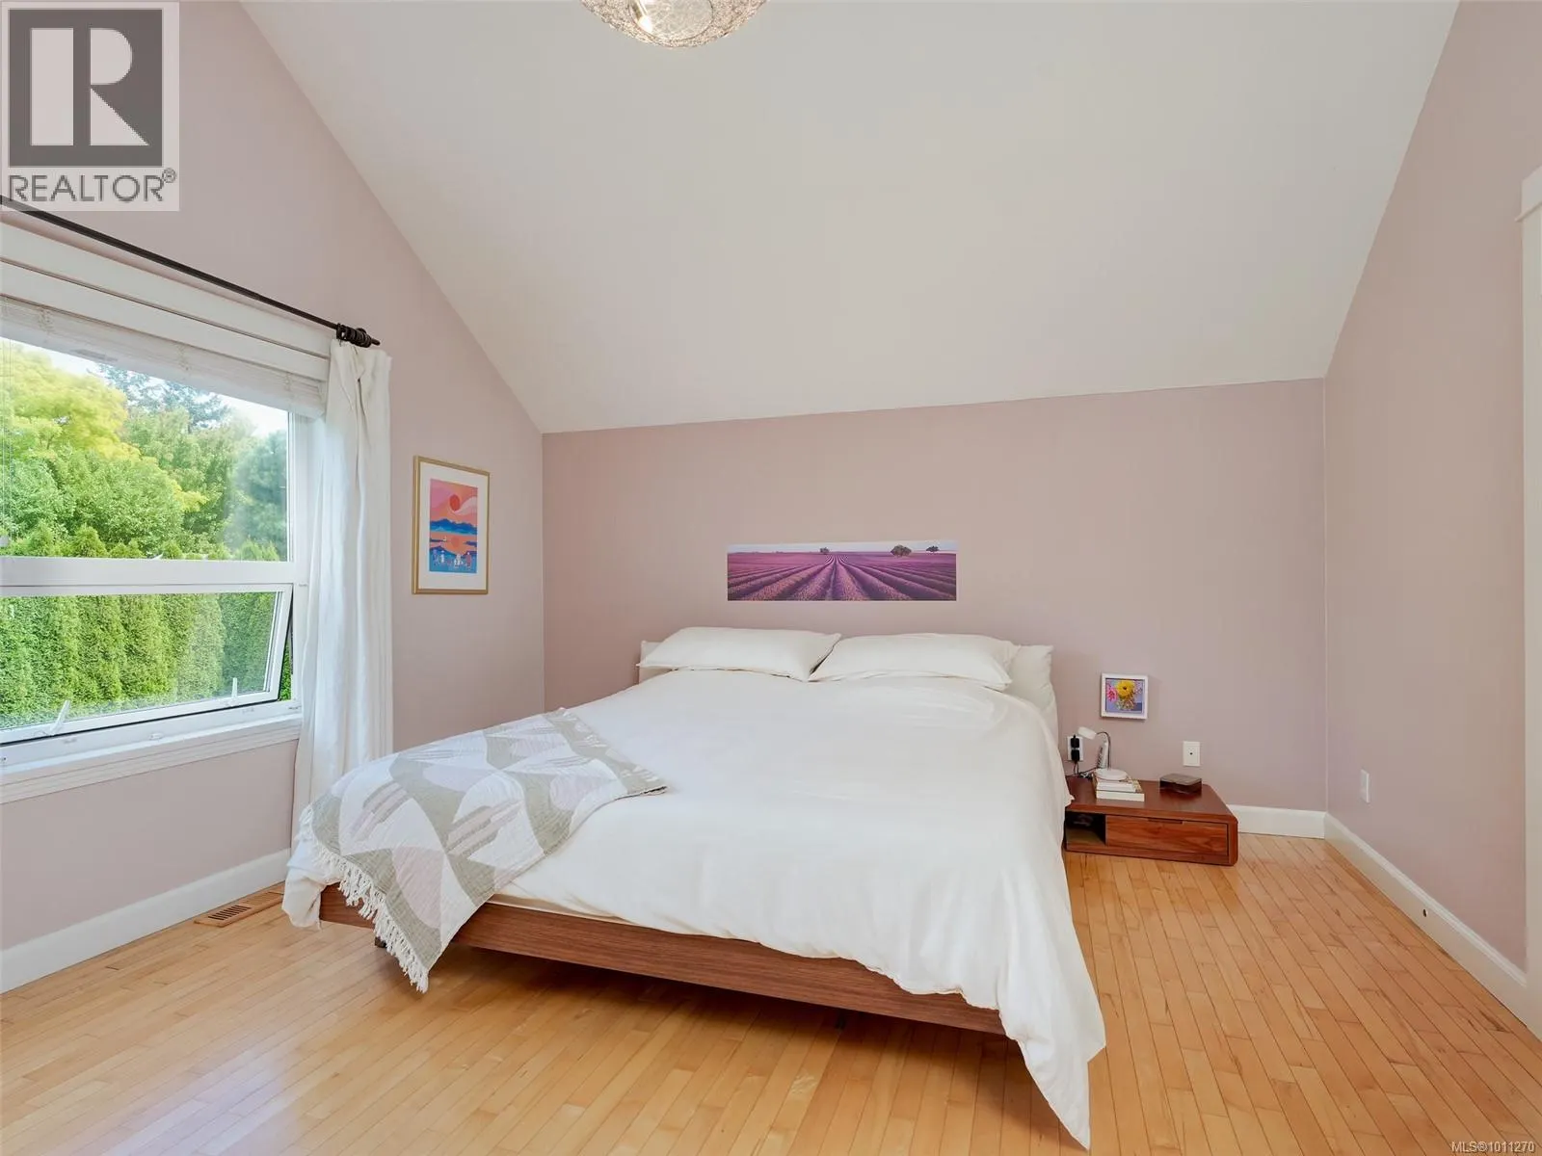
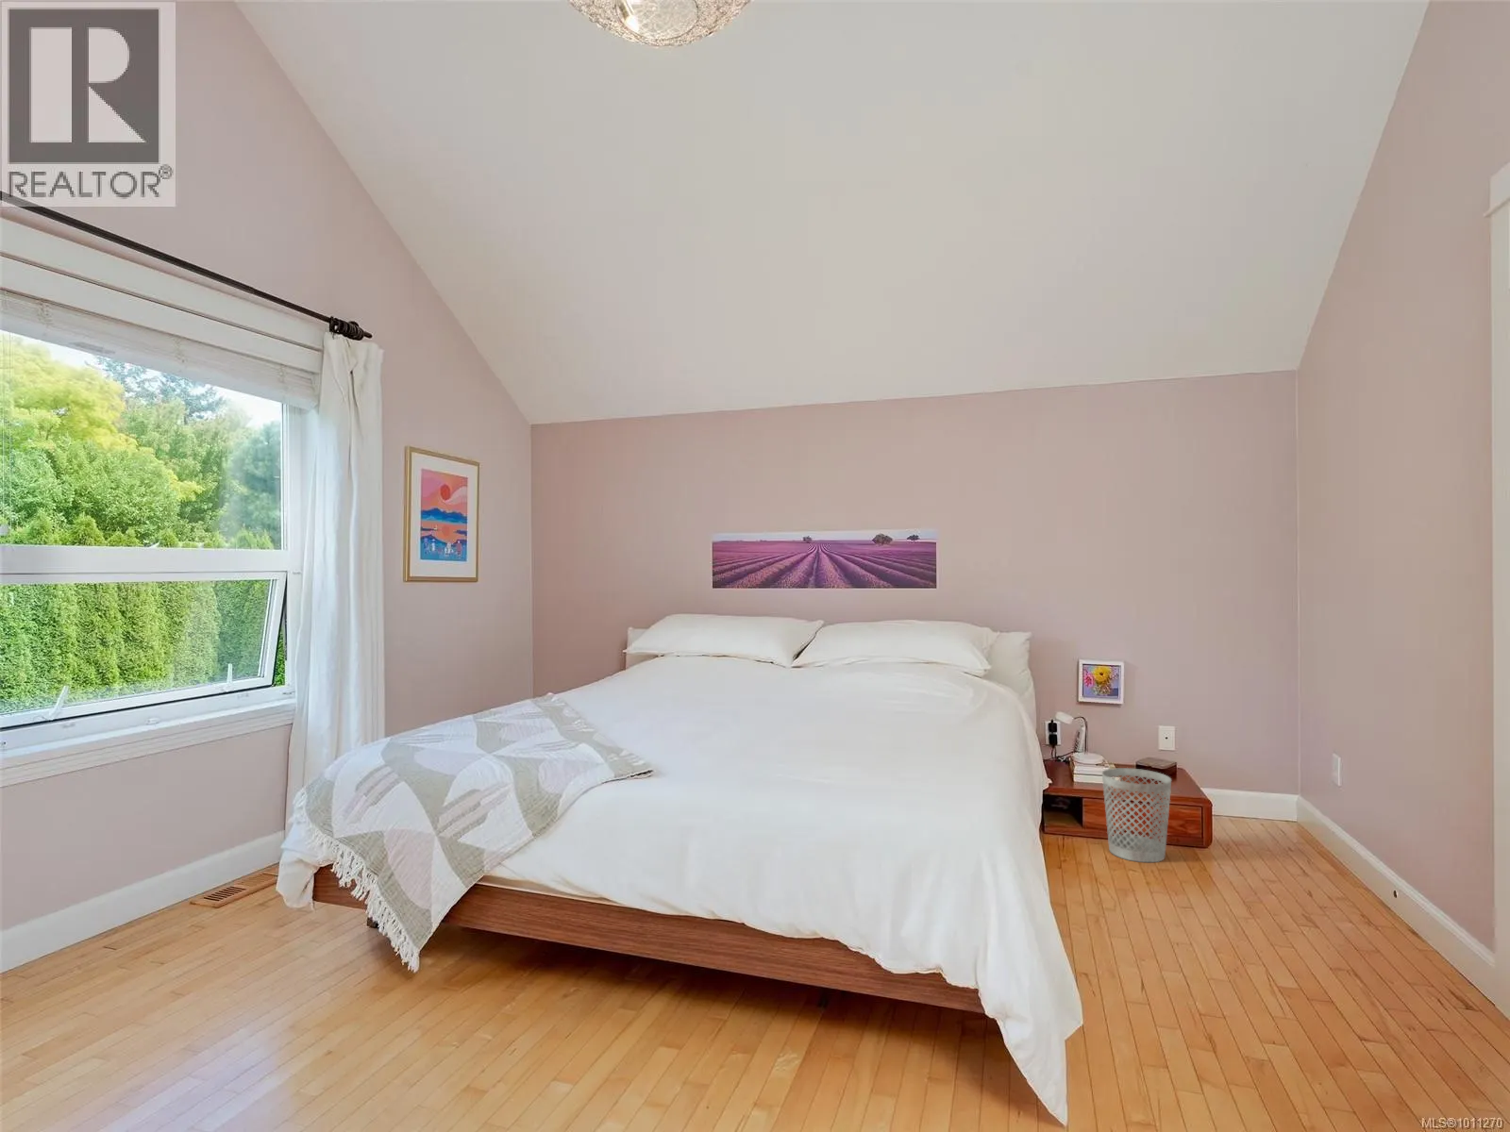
+ wastebasket (1135, 815)
